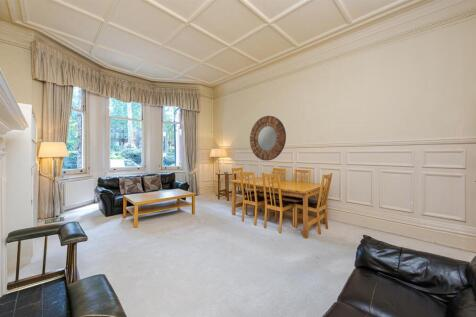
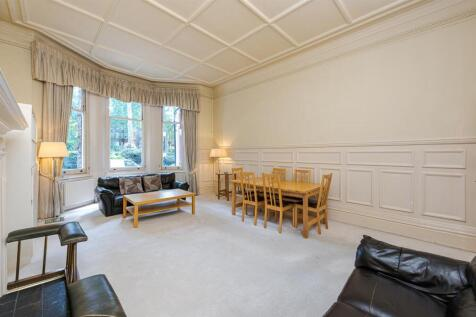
- home mirror (266, 138)
